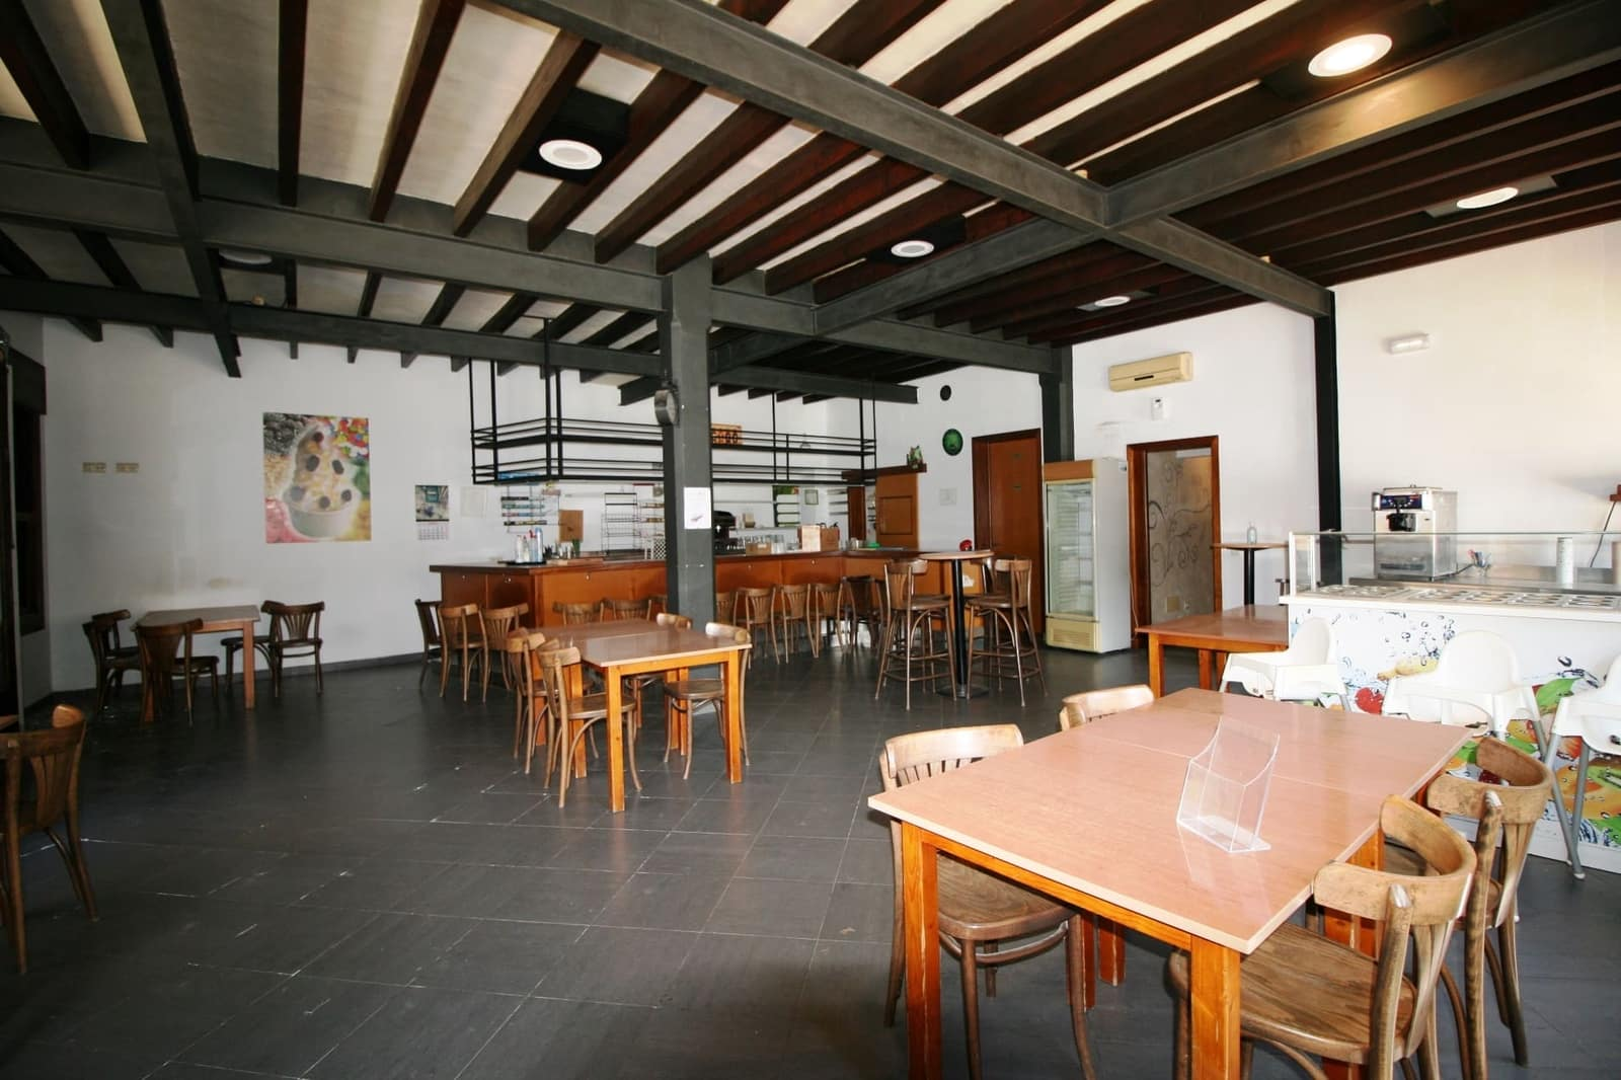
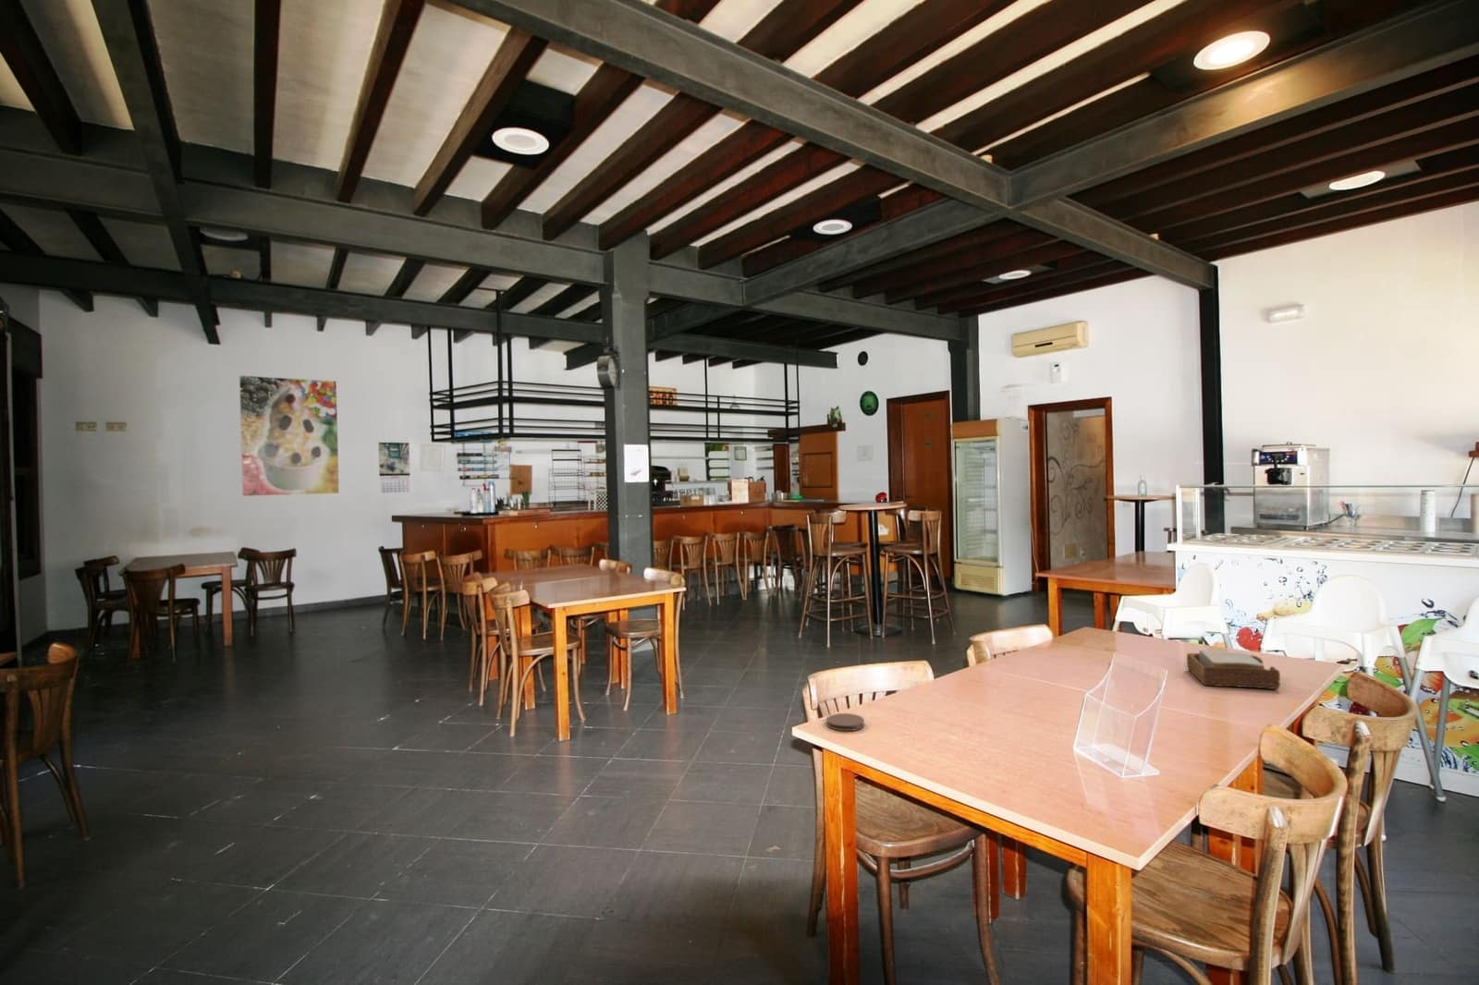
+ coaster (845, 721)
+ napkin holder (1230, 667)
